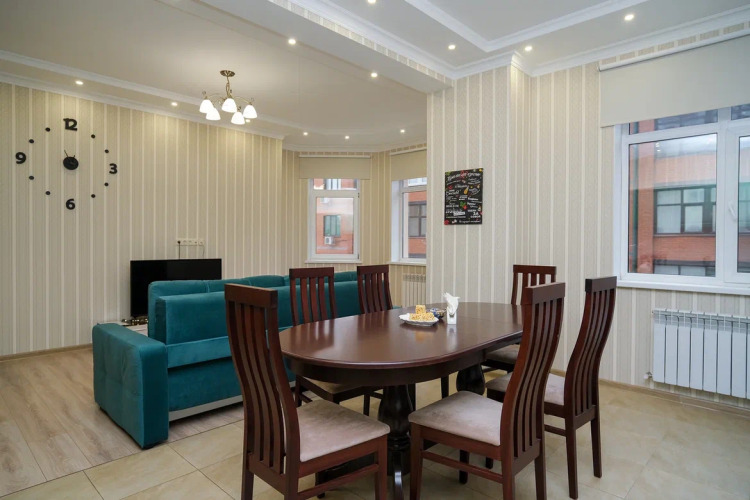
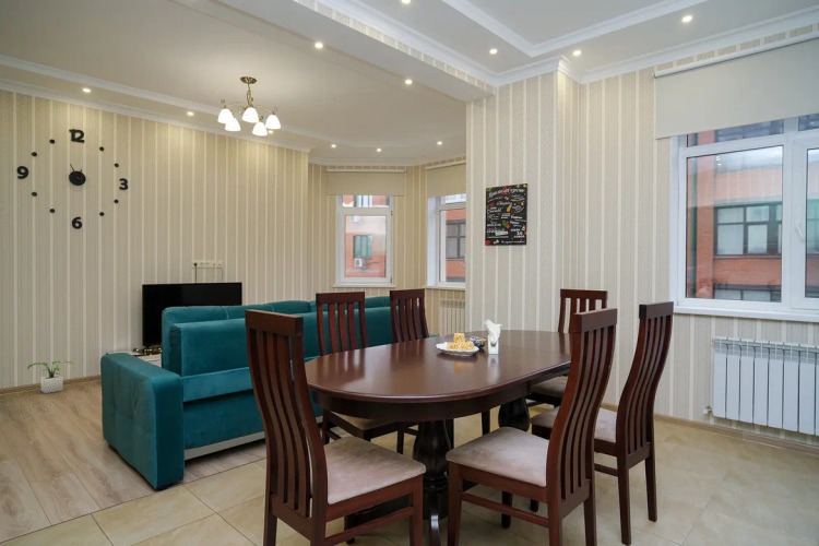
+ potted plant (49, 376)
